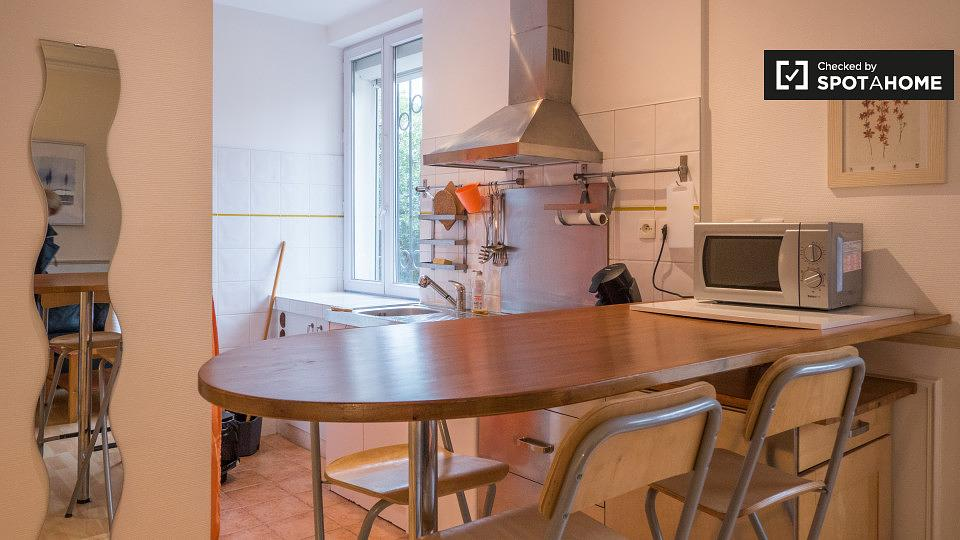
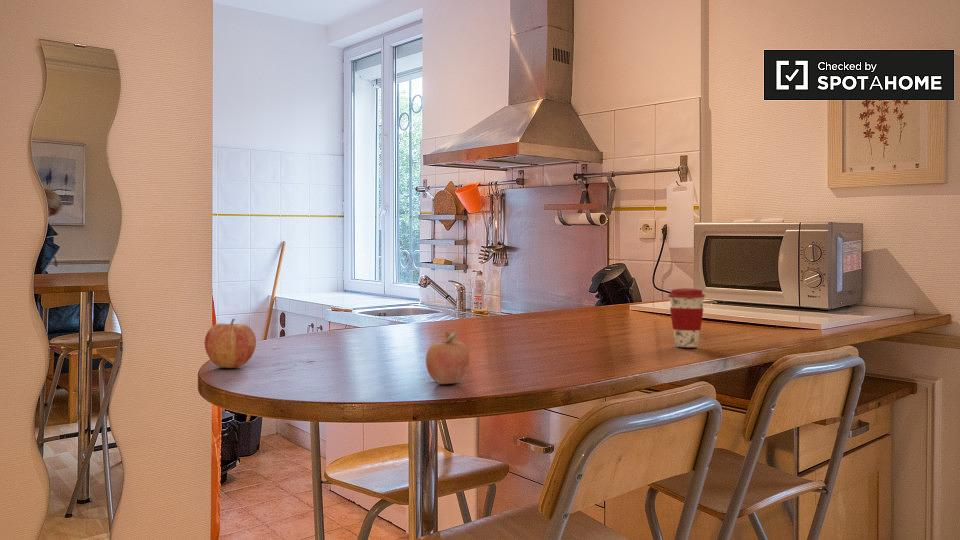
+ fruit (447, 357)
+ coffee cup (686, 317)
+ fruit (230, 343)
